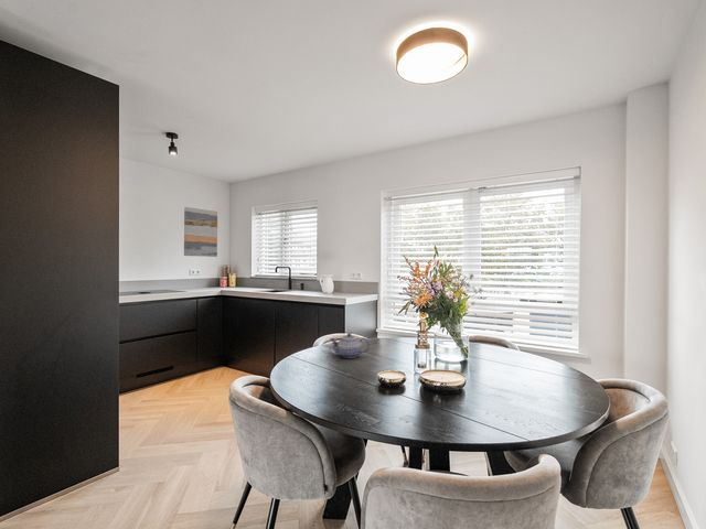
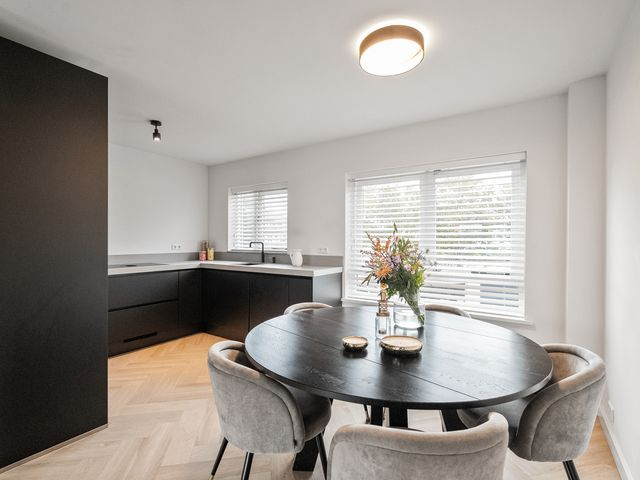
- teapot (349, 344)
- wall art (201, 233)
